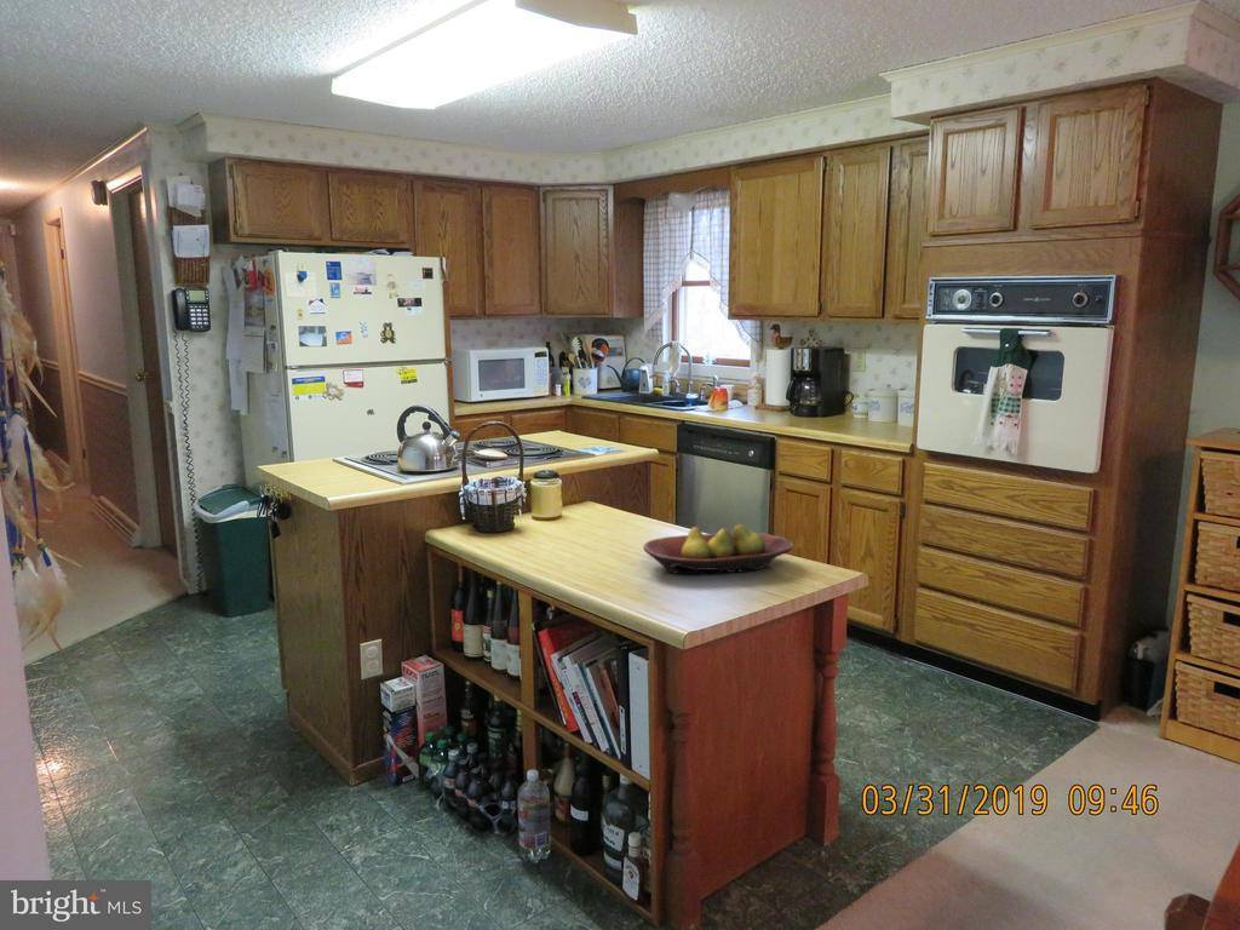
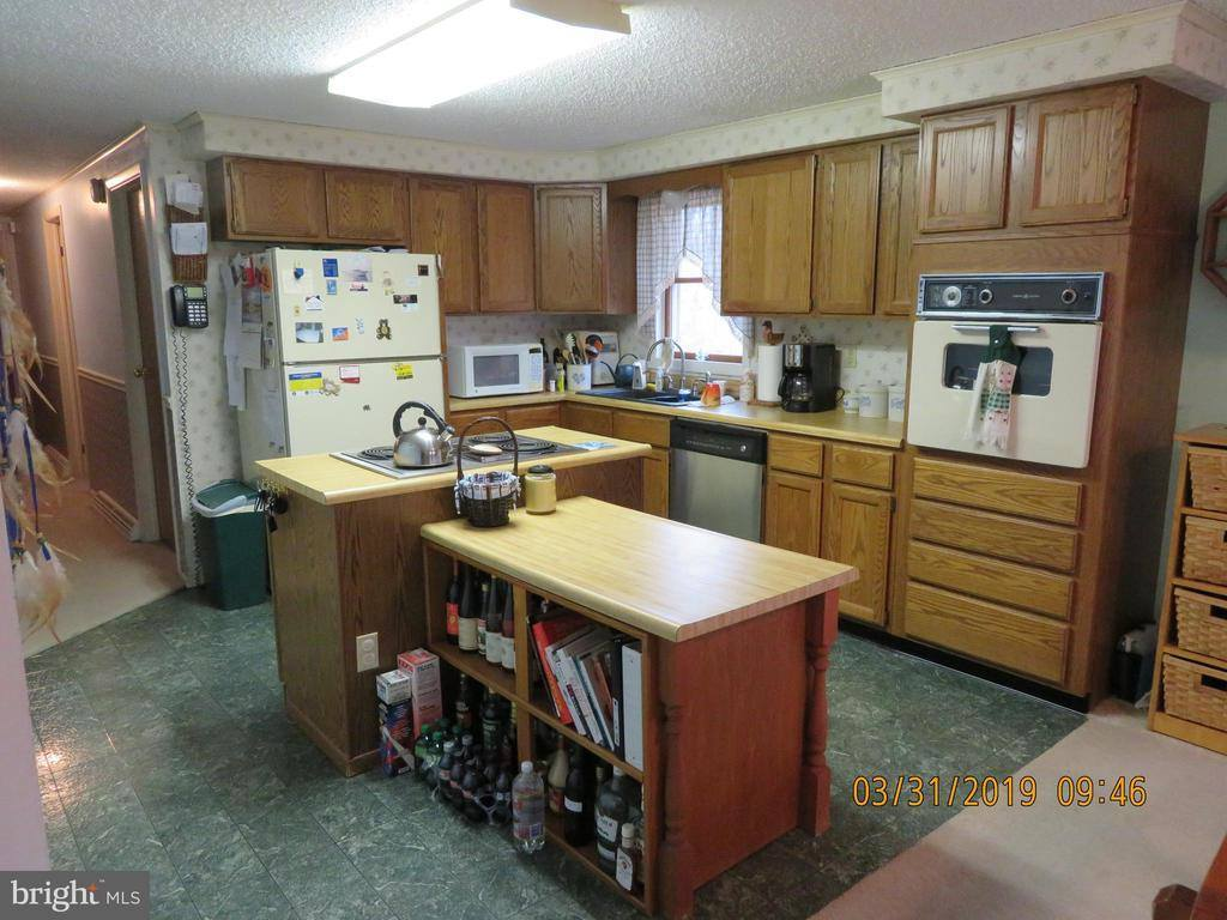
- fruit bowl (717, 546)
